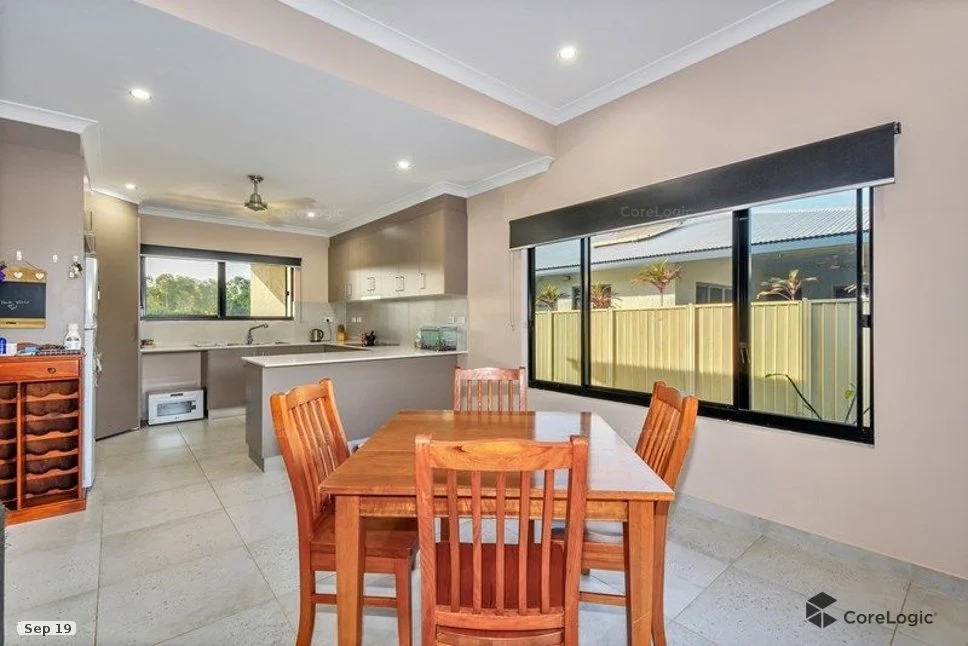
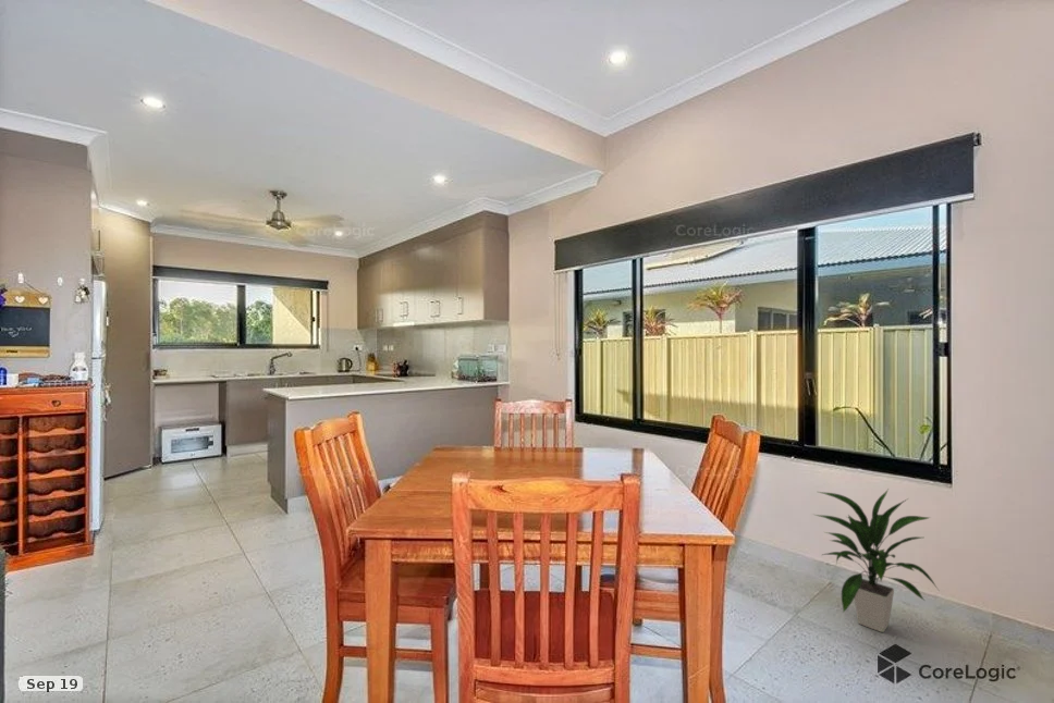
+ indoor plant (869, 555)
